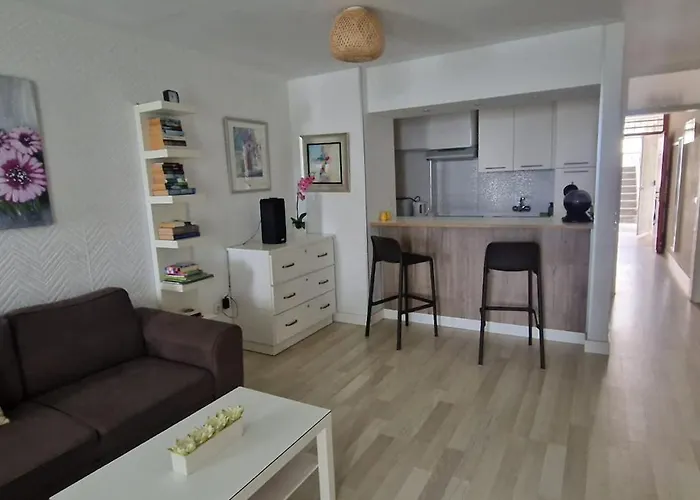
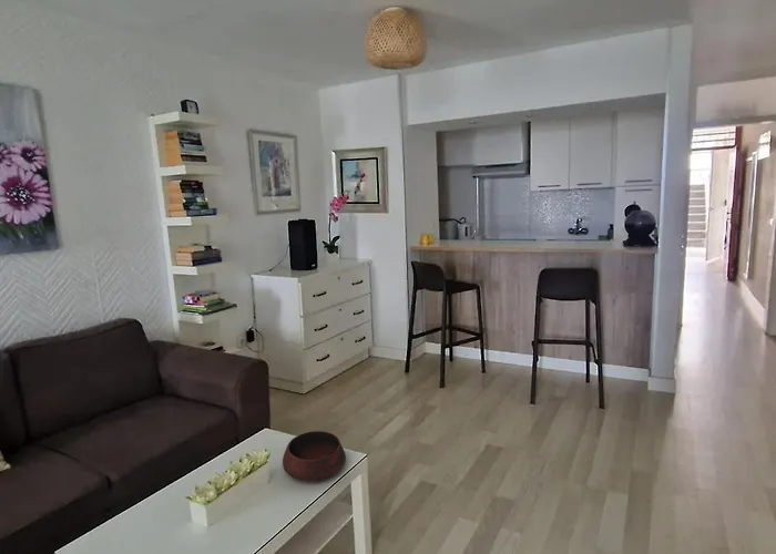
+ bowl (314, 456)
